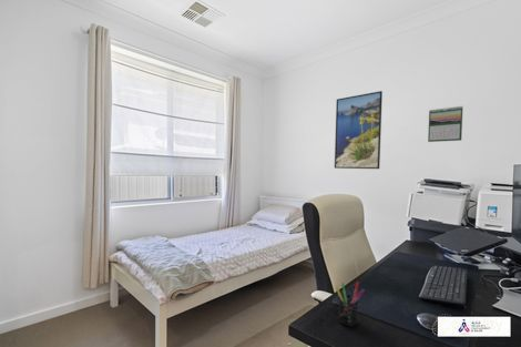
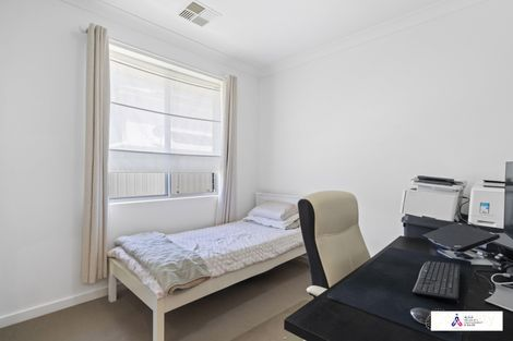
- calendar (445, 124)
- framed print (356, 132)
- pen holder (348, 300)
